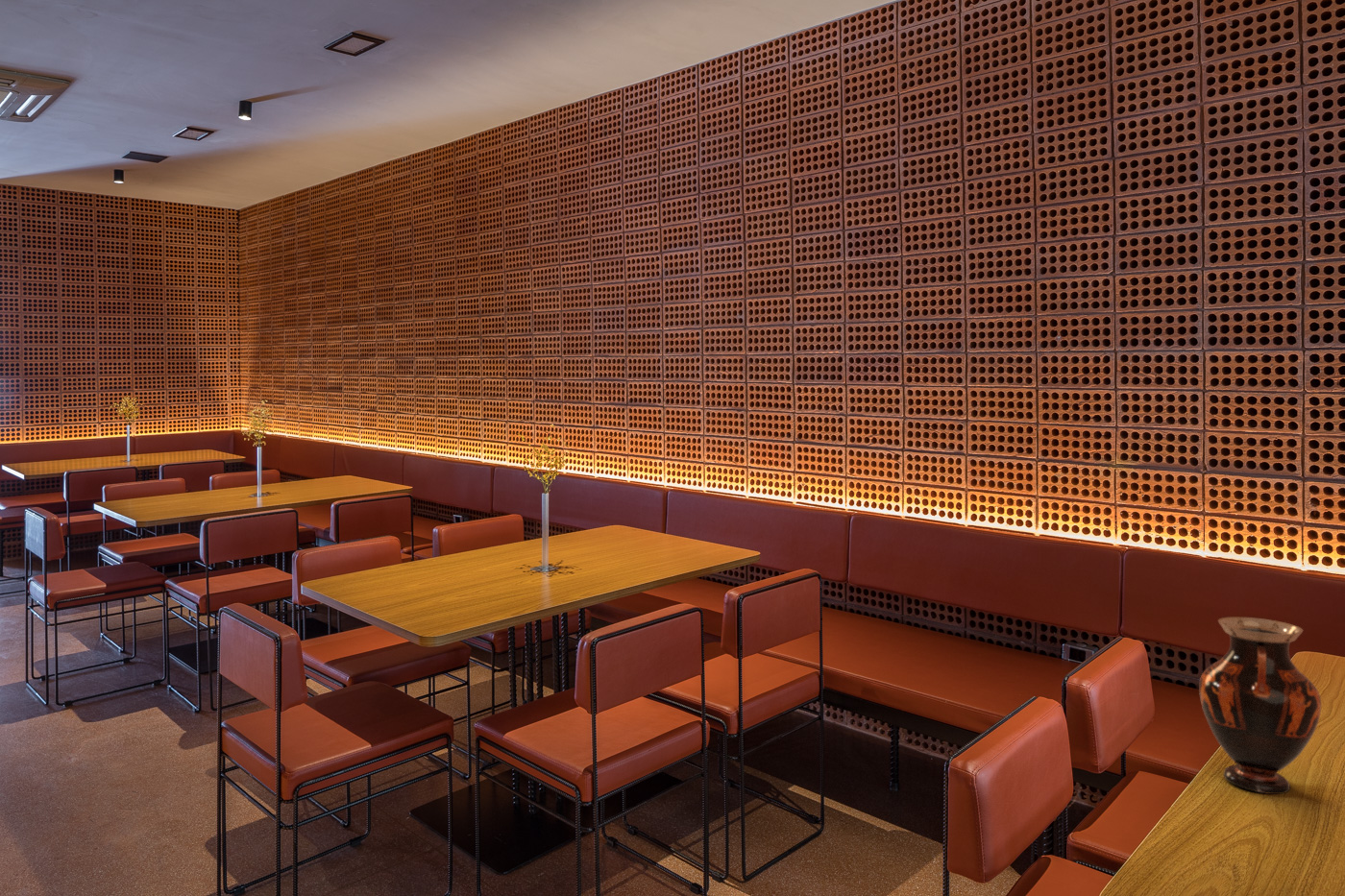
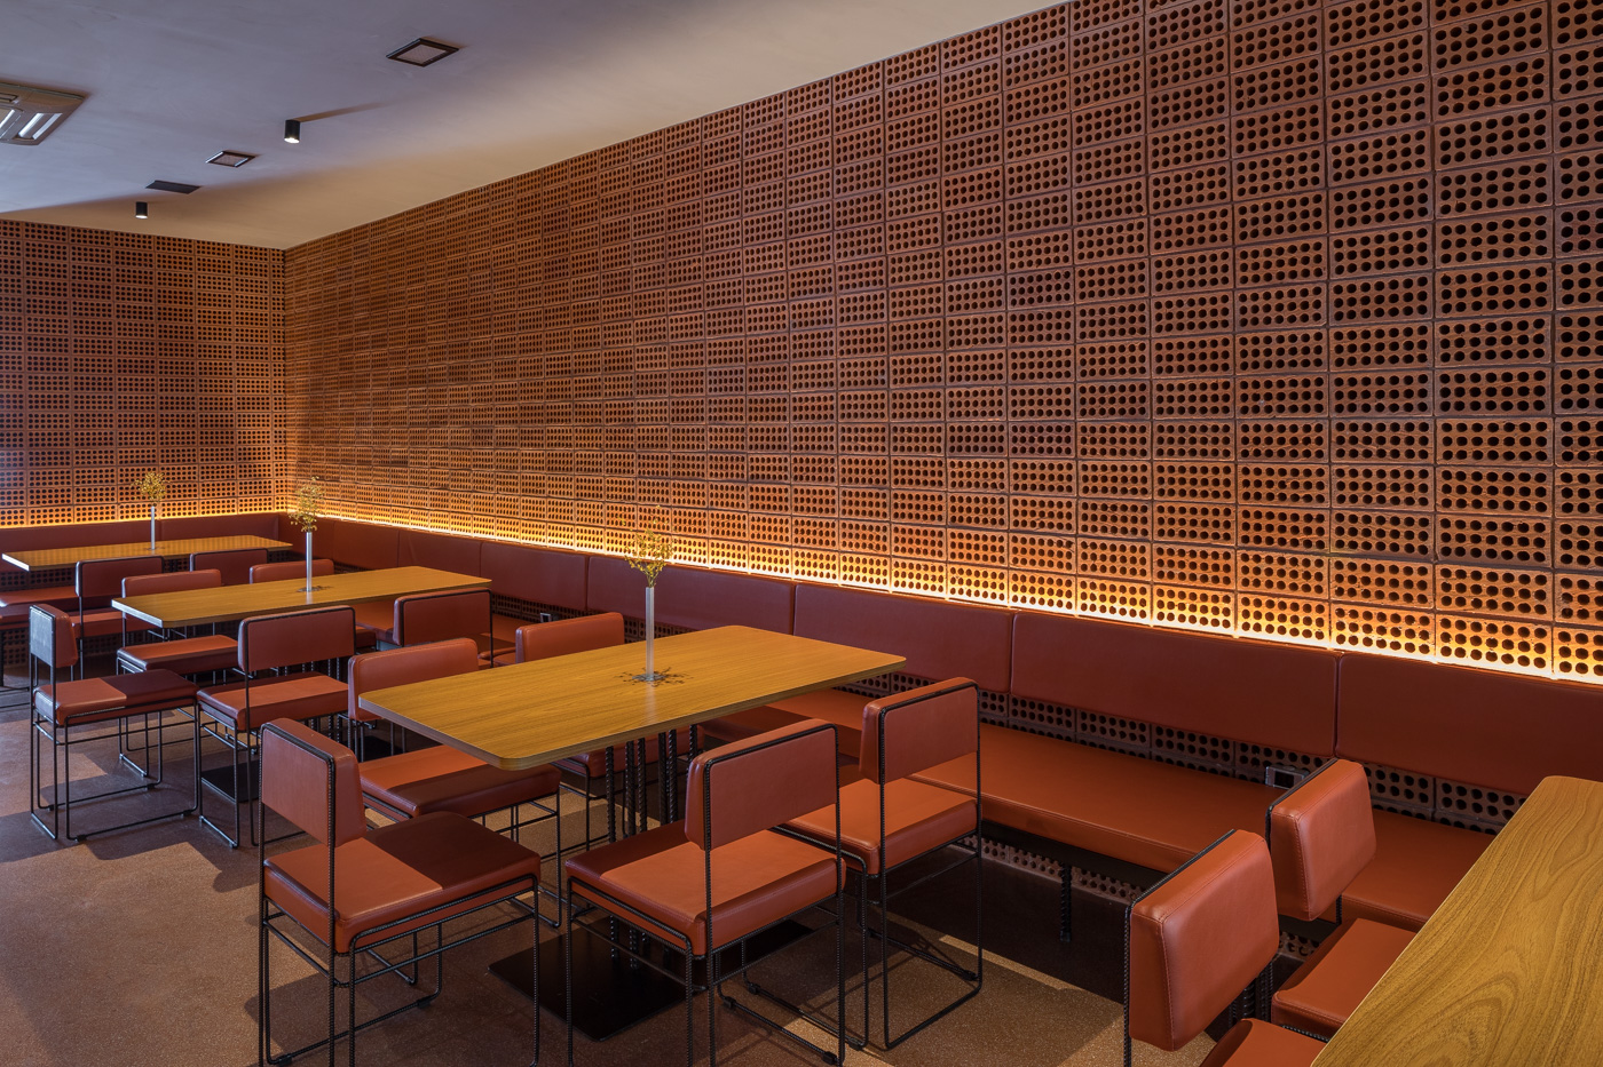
- vase (1258, 704)
